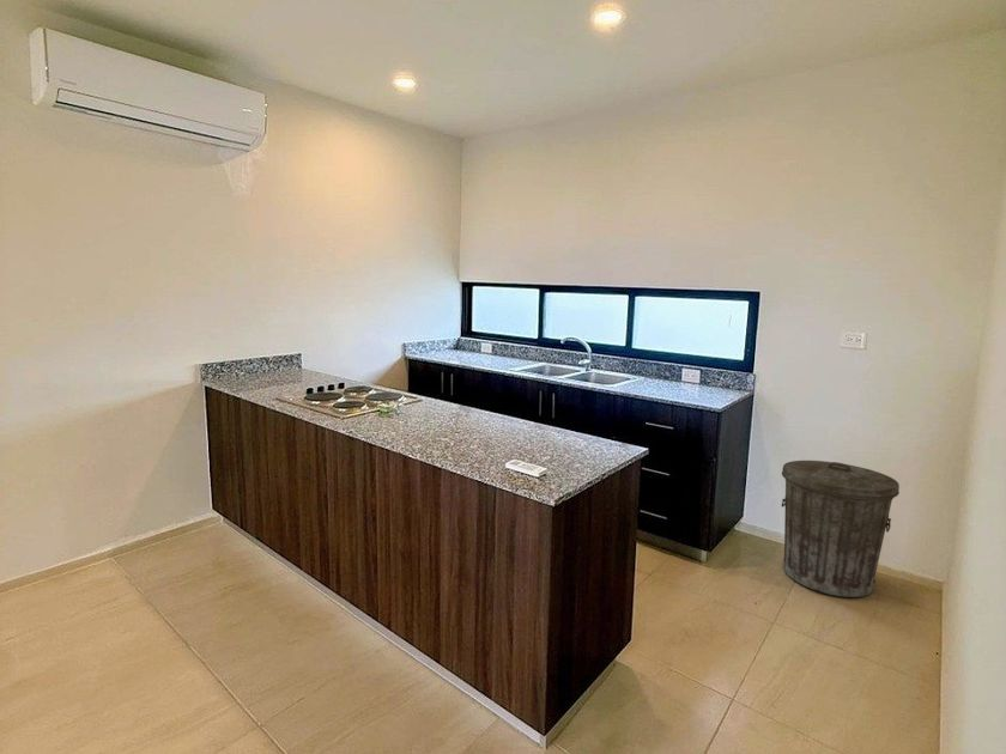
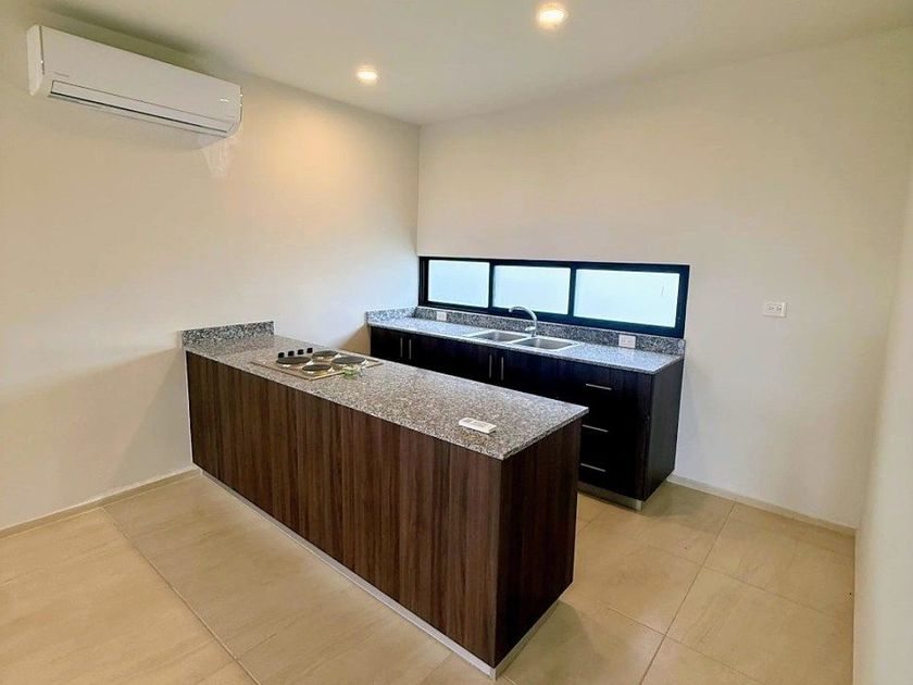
- trash can (832, 521)
